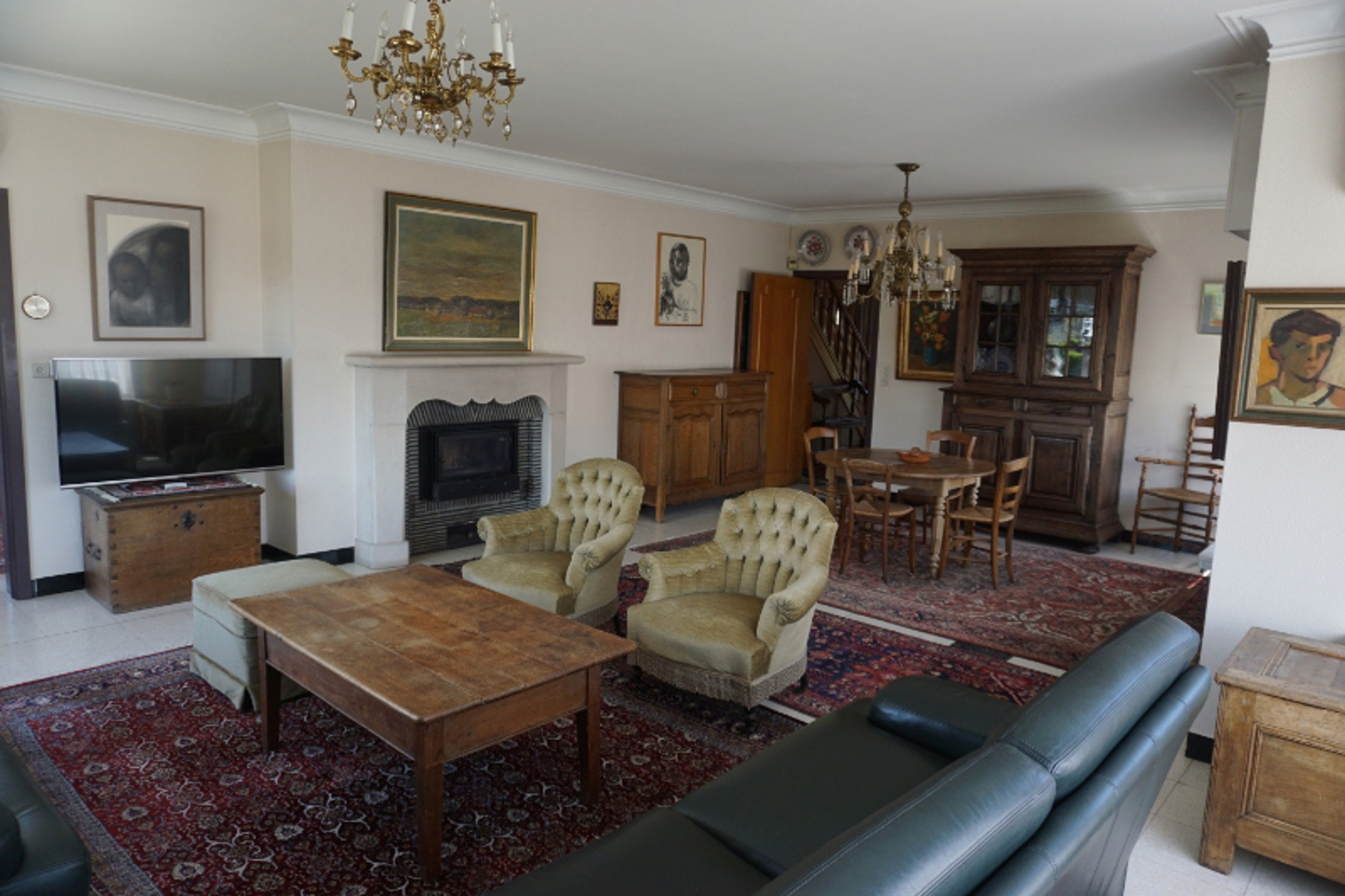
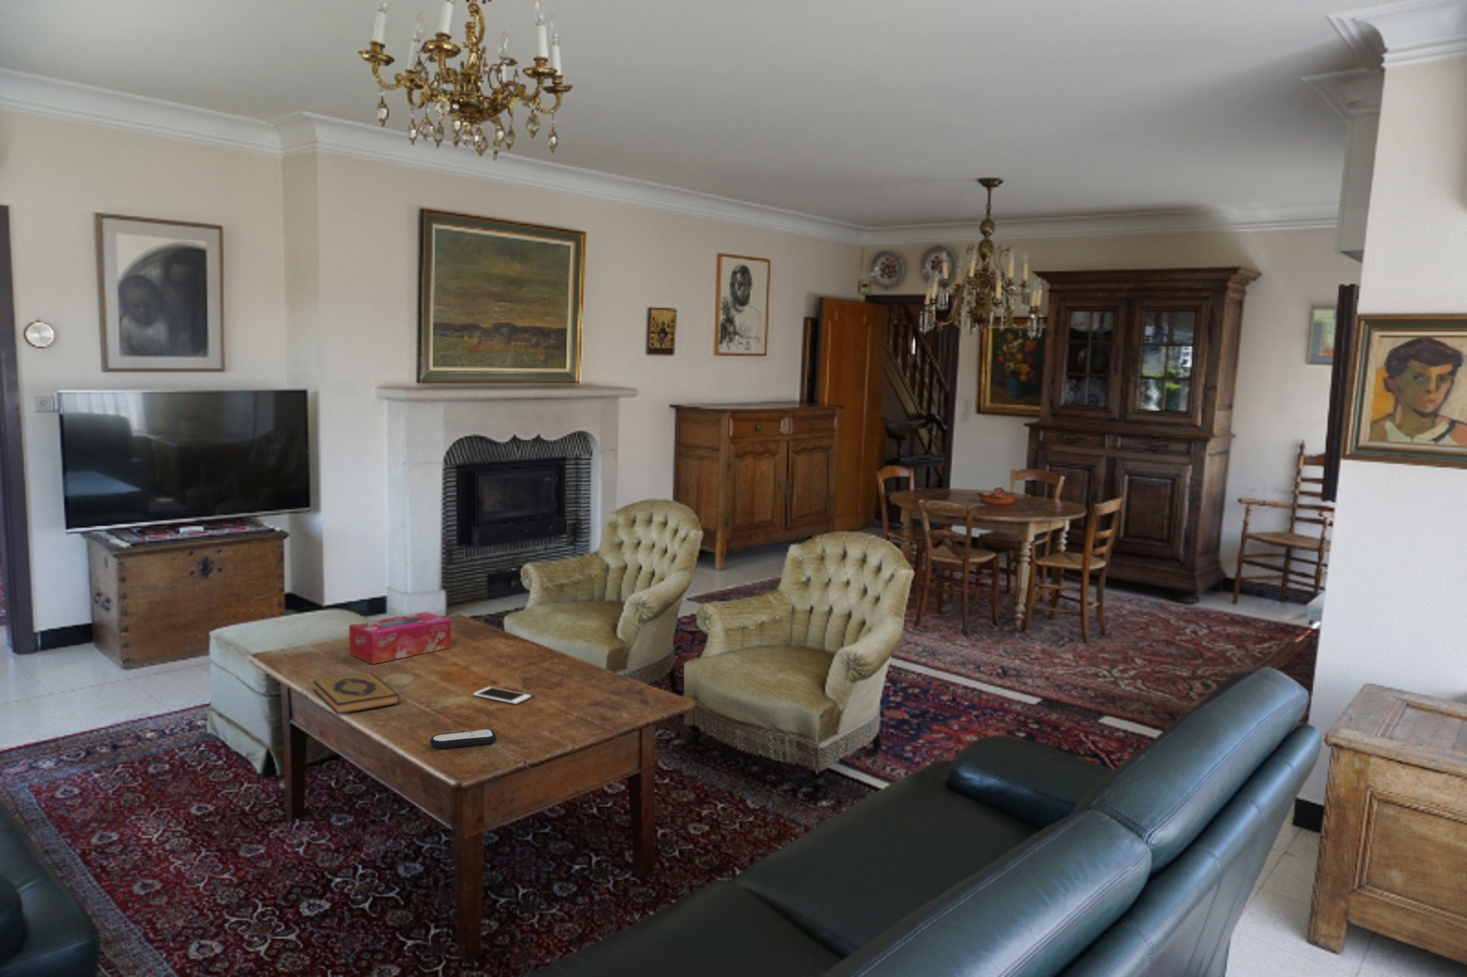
+ remote control (462, 738)
+ cell phone (502, 695)
+ hardback book (356, 691)
+ tissue box (400, 637)
